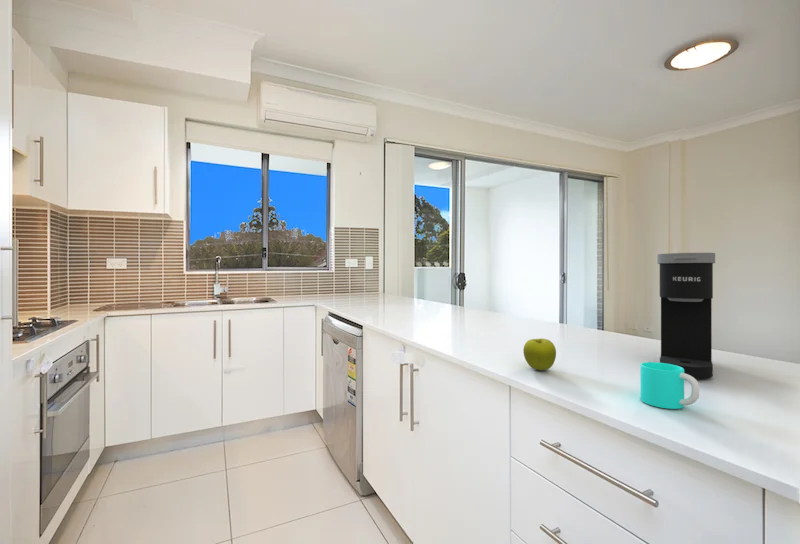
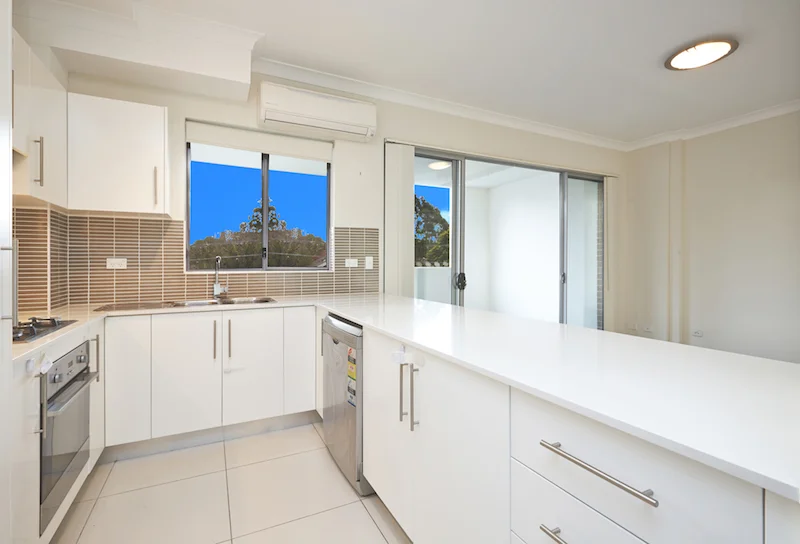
- coffee maker (685, 310)
- fruit (539, 353)
- cup (669, 386)
